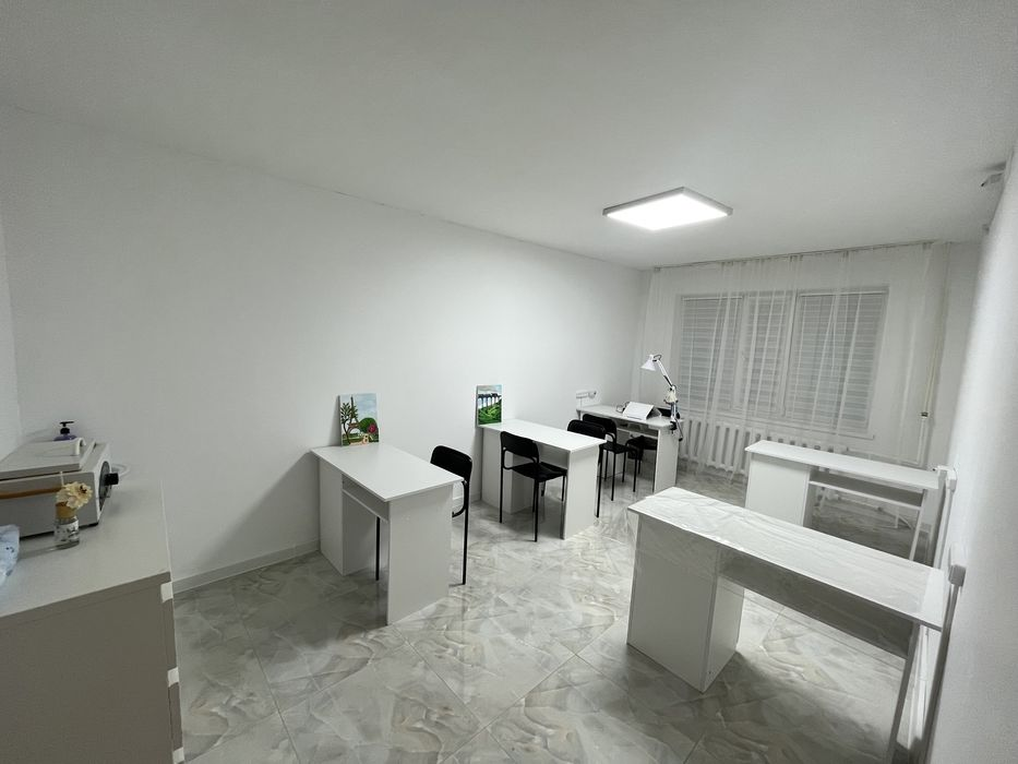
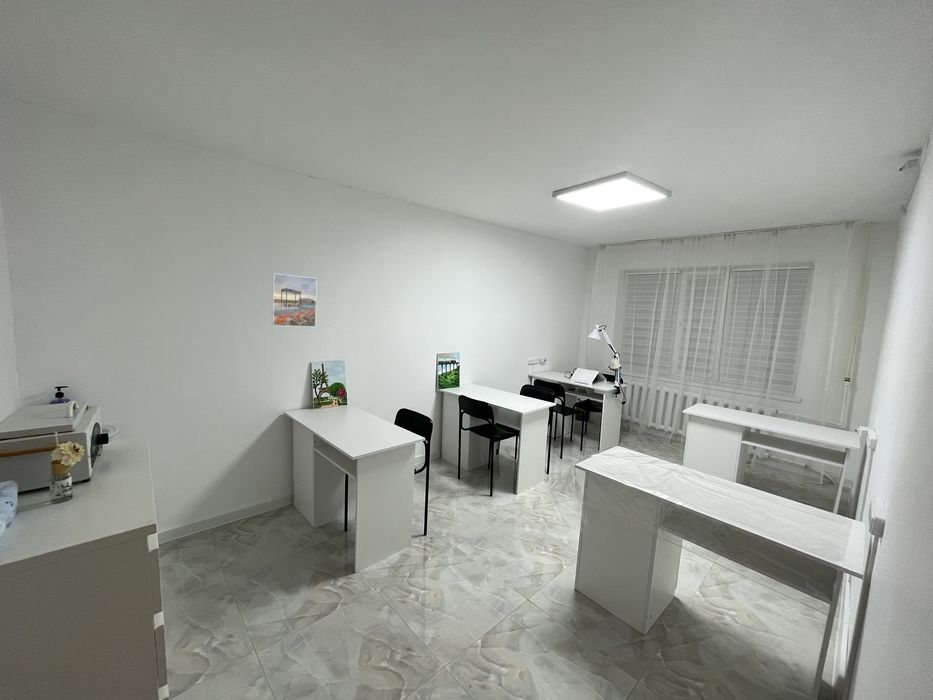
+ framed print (294, 301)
